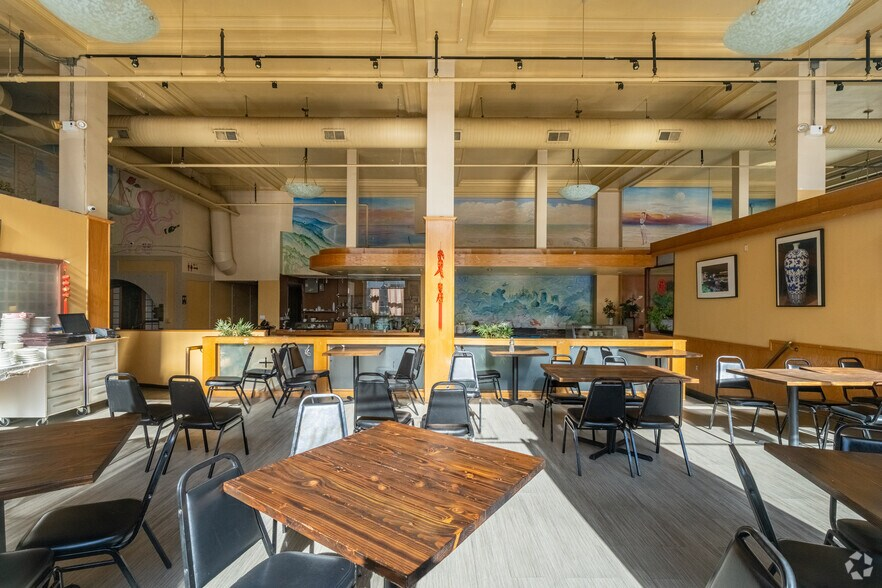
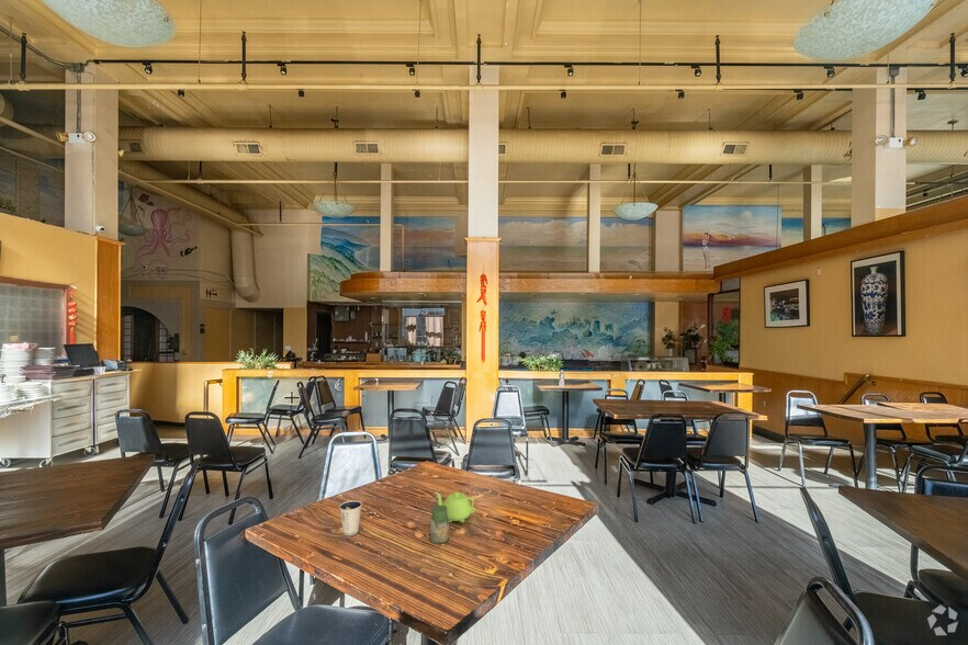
+ dixie cup (350, 518)
+ teapot (454, 505)
+ jar (439, 523)
